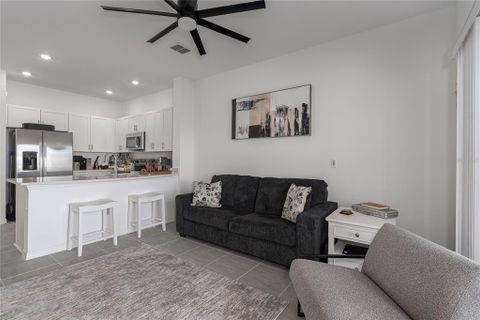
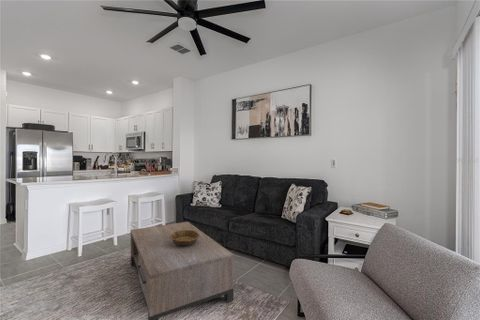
+ coffee table (174, 259)
+ decorative bowl (184, 238)
